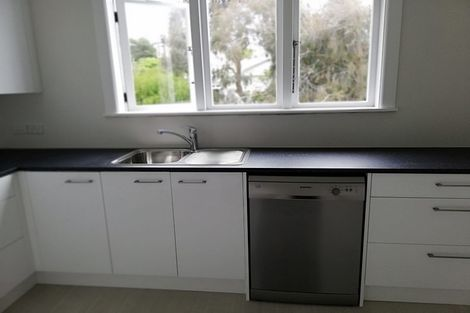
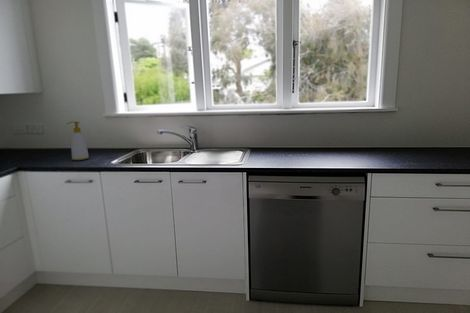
+ soap bottle (78, 140)
